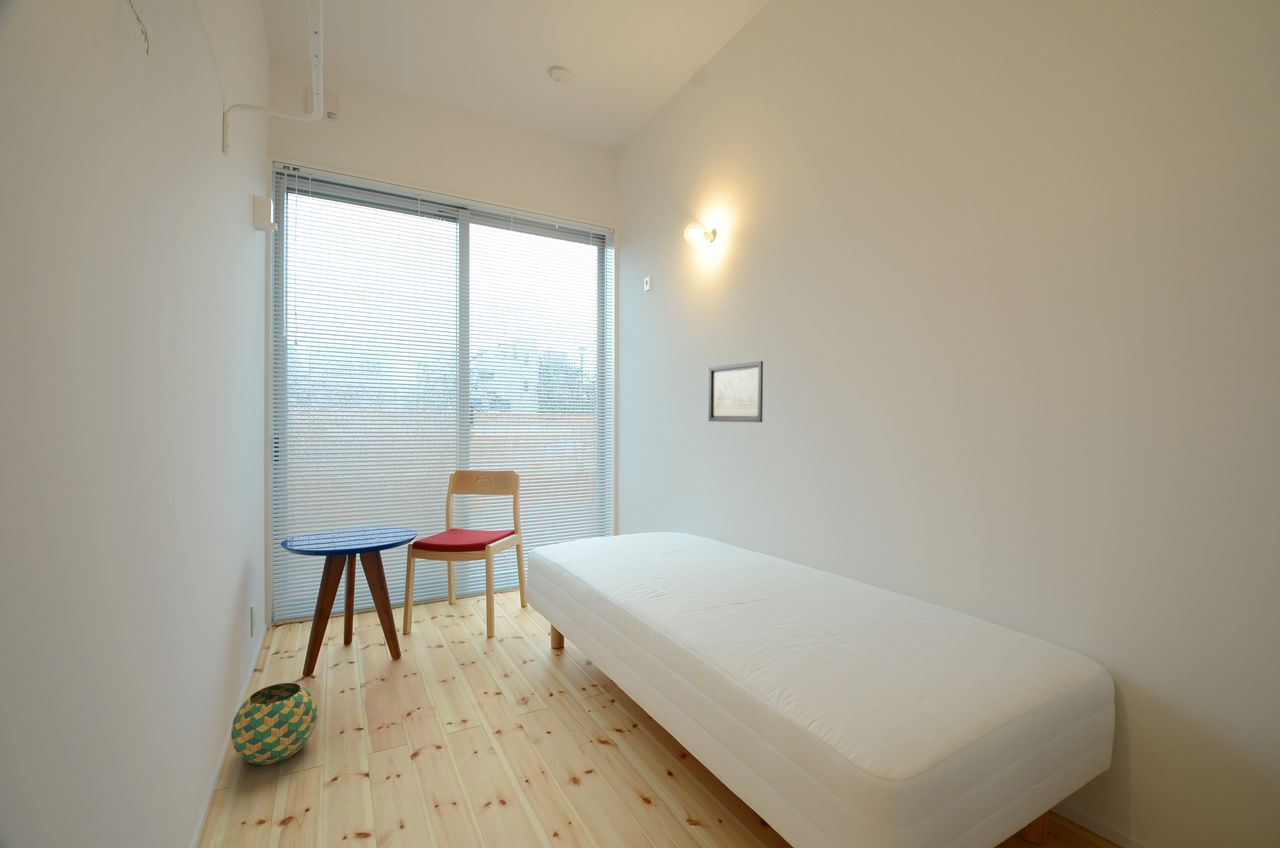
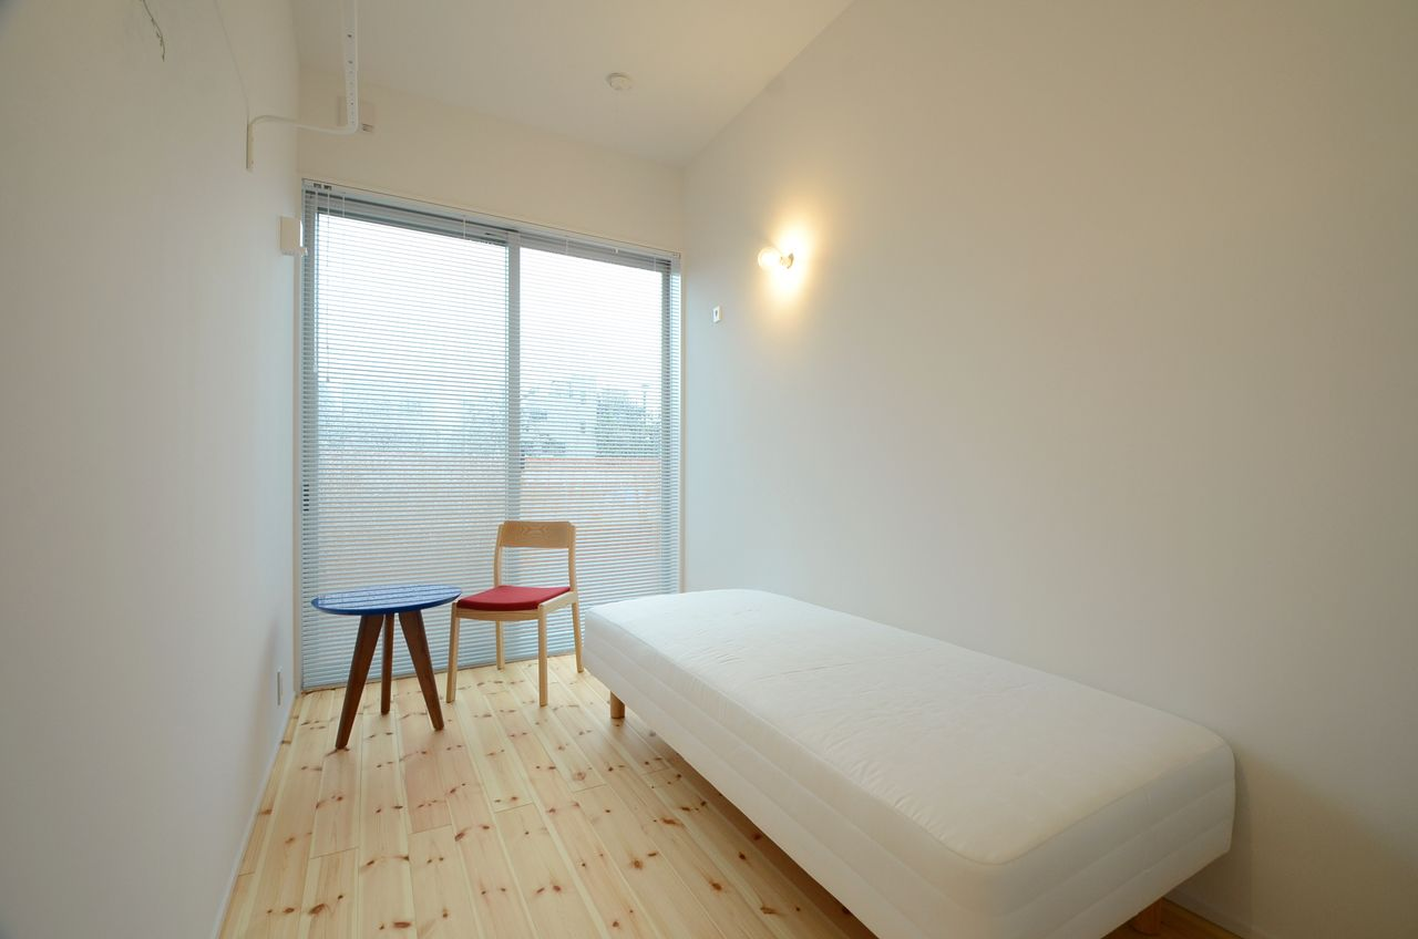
- decorative ball (275, 722)
- wall art (734, 393)
